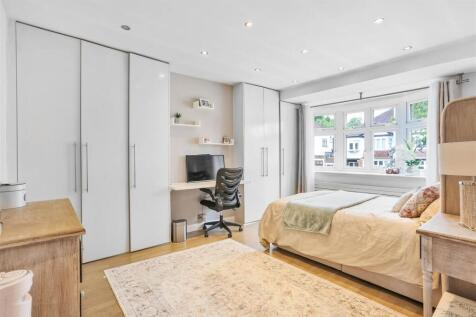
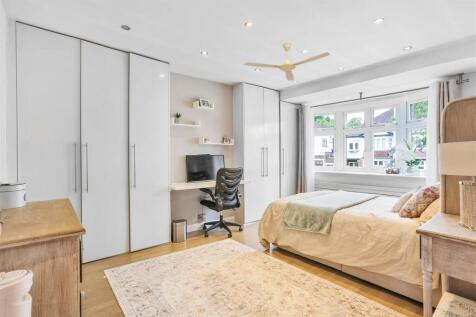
+ ceiling fan (285, 61)
